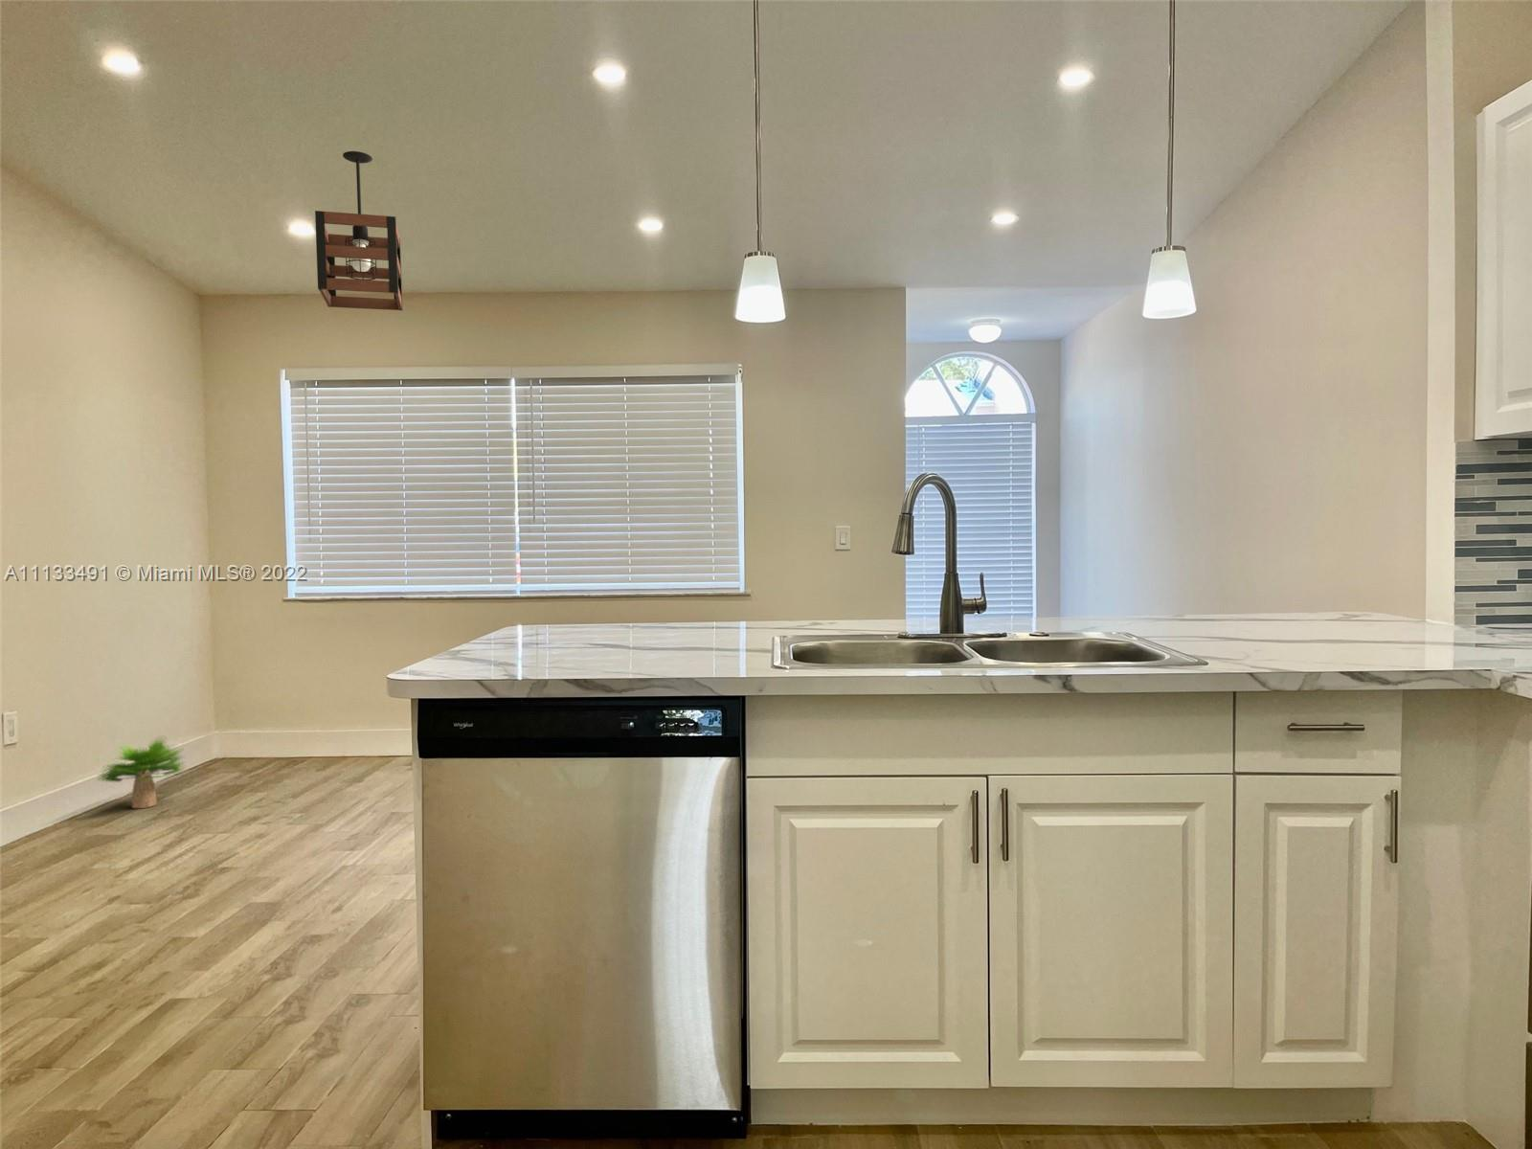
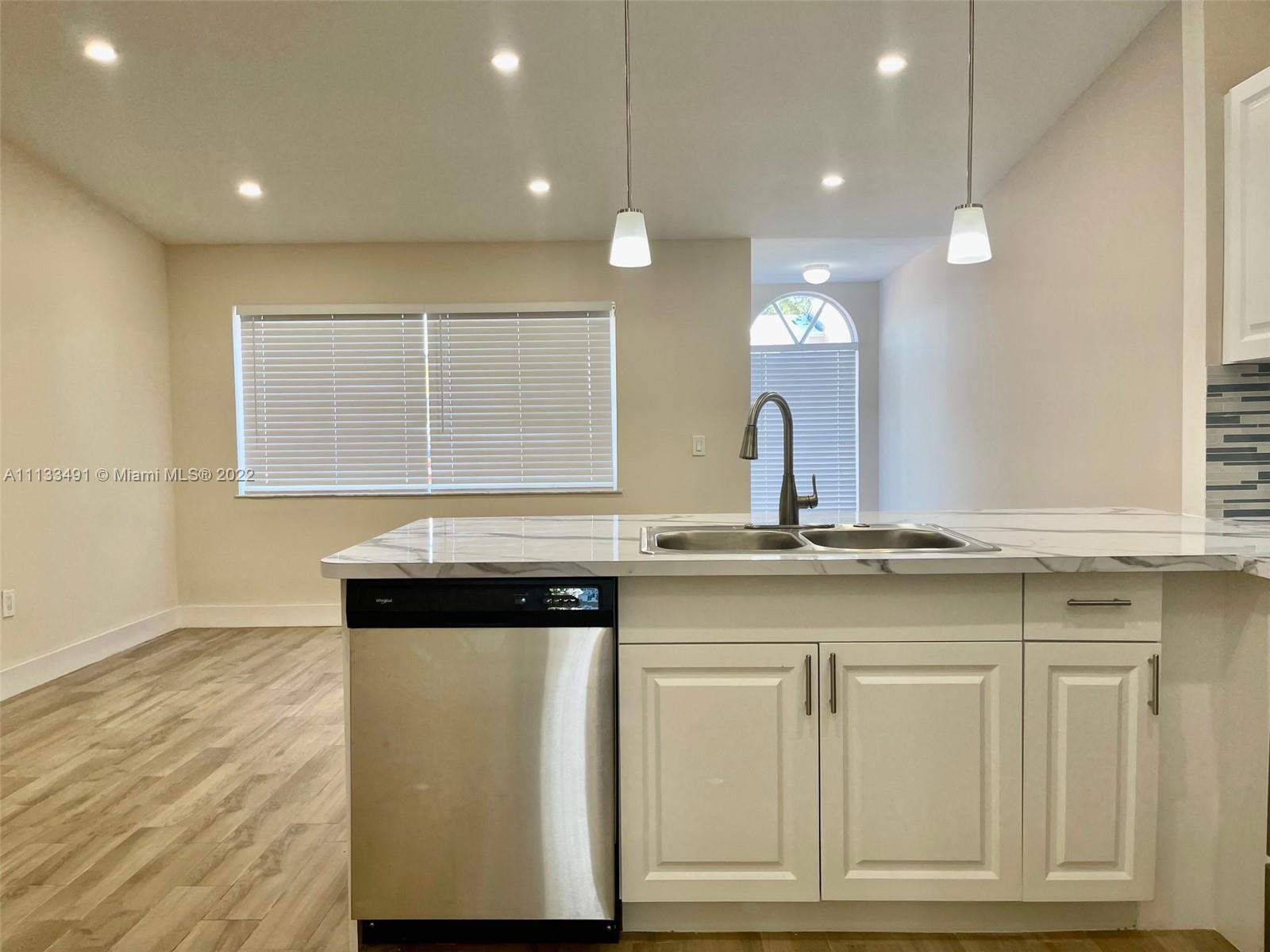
- pendant light (359, 228)
- potted plant (142, 771)
